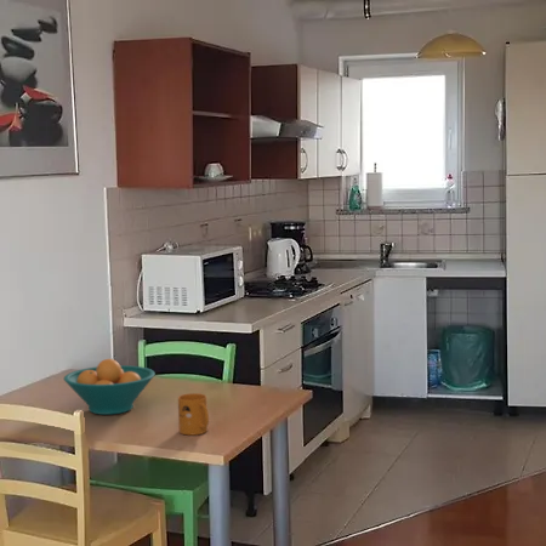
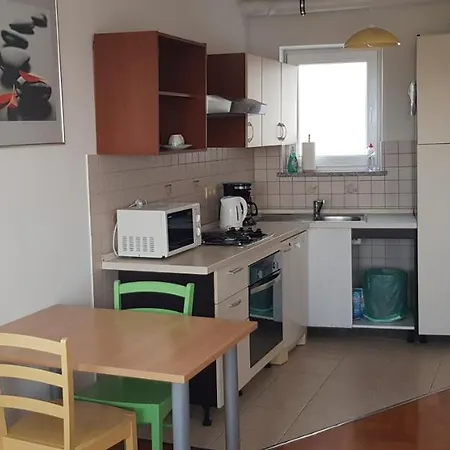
- mug (197, 415)
- fruit bowl (109, 383)
